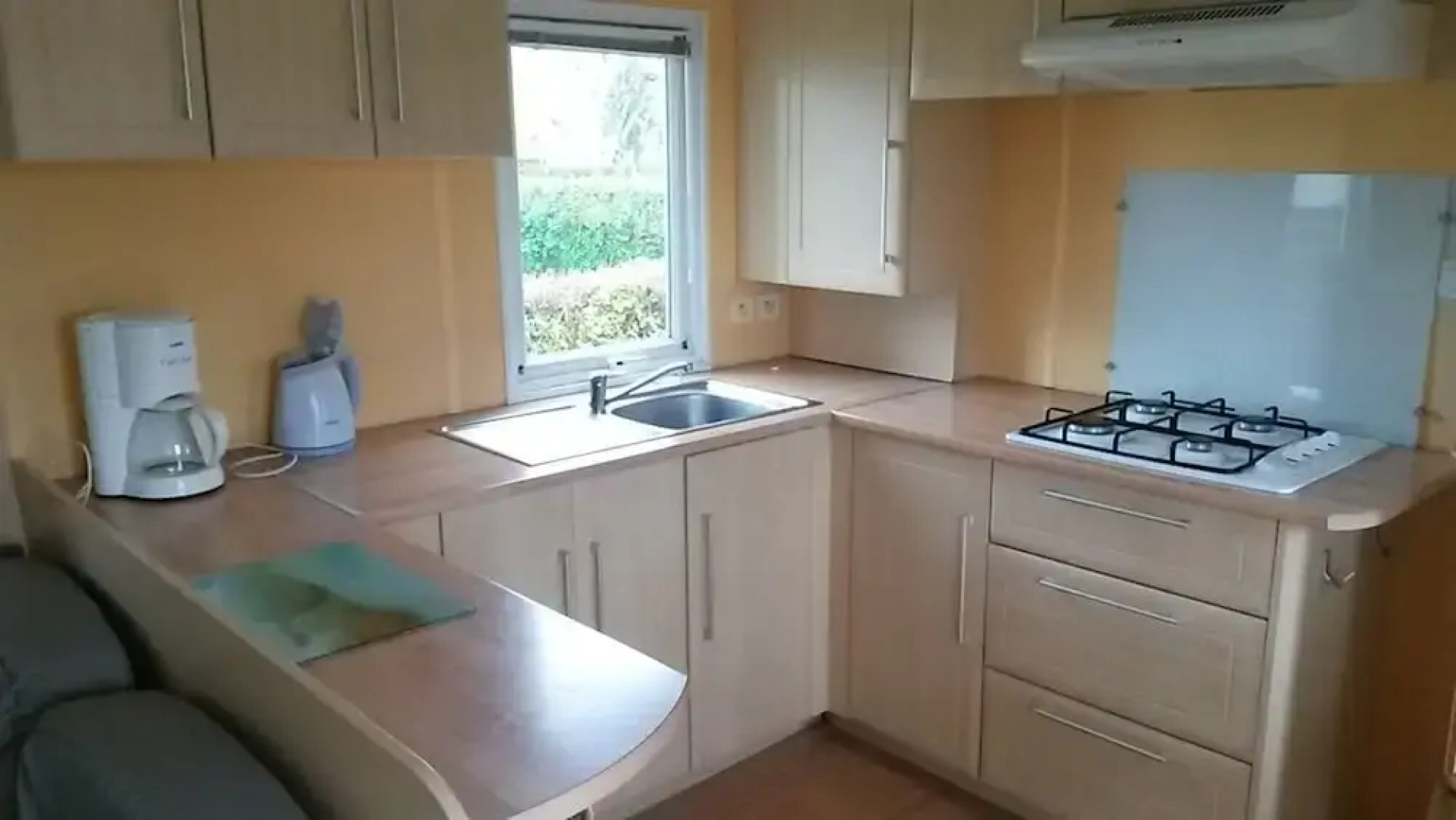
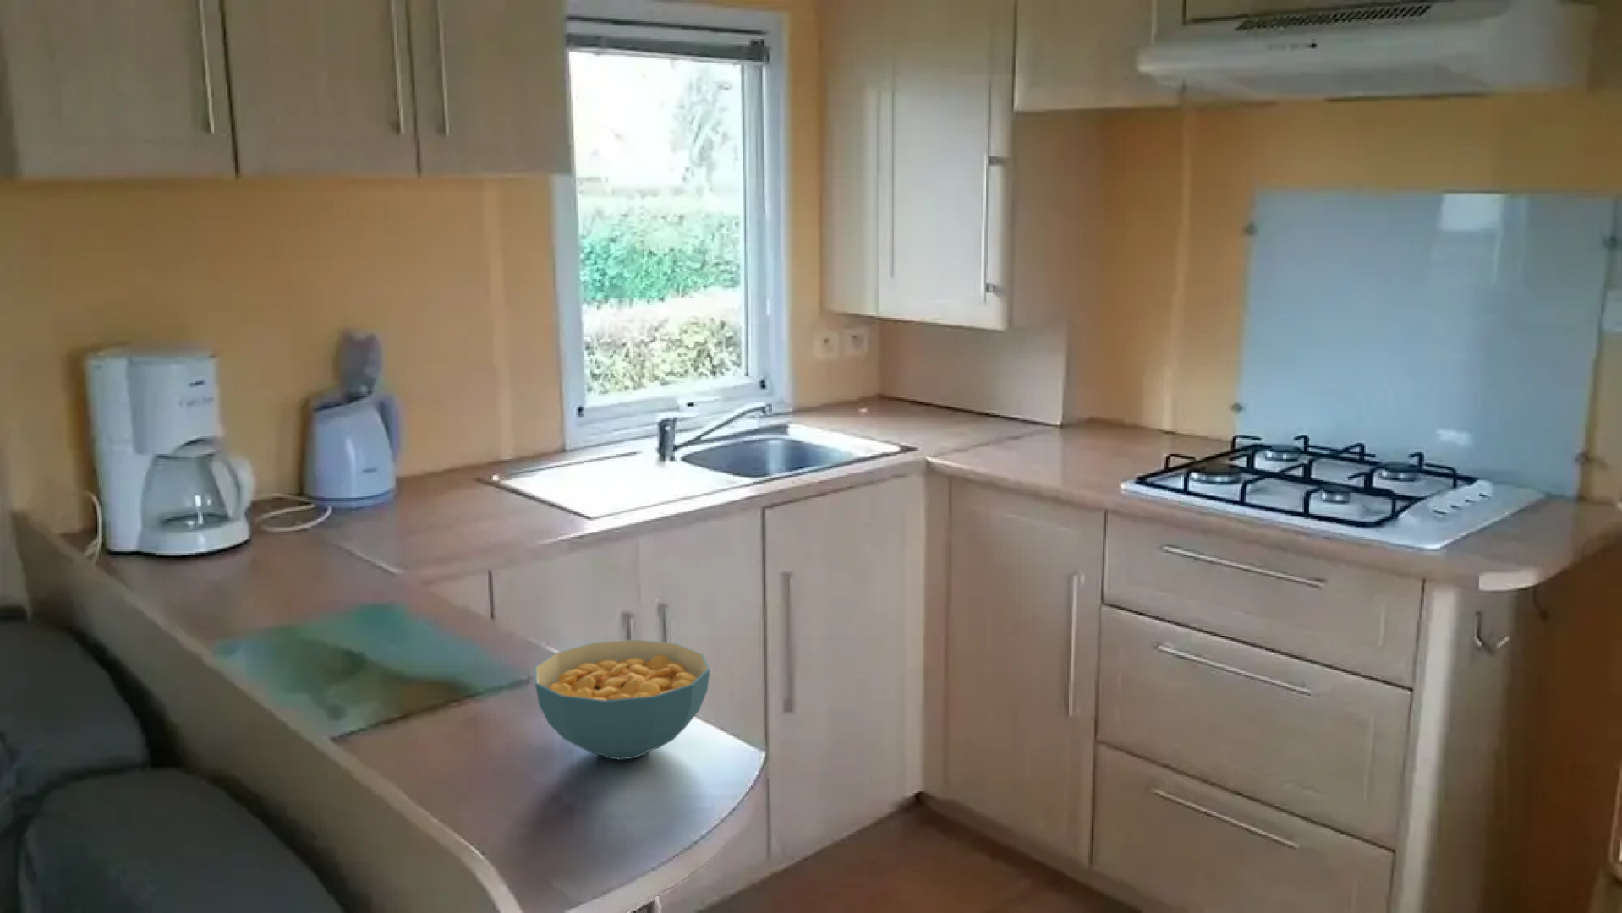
+ cereal bowl (623, 708)
